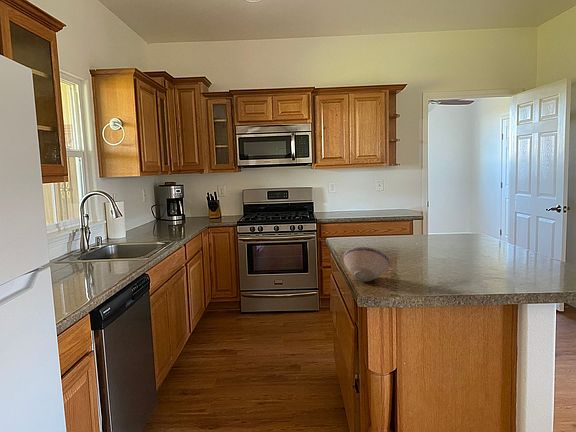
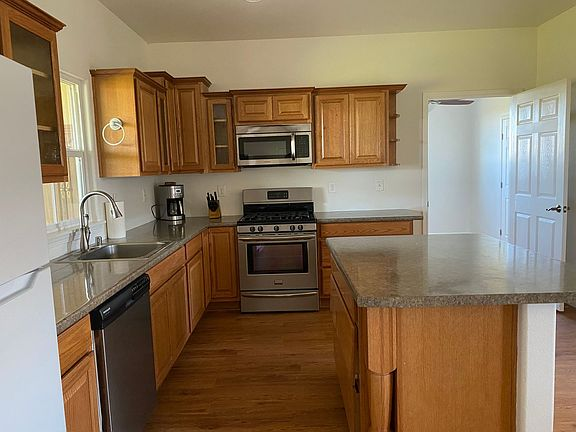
- bowl (366, 262)
